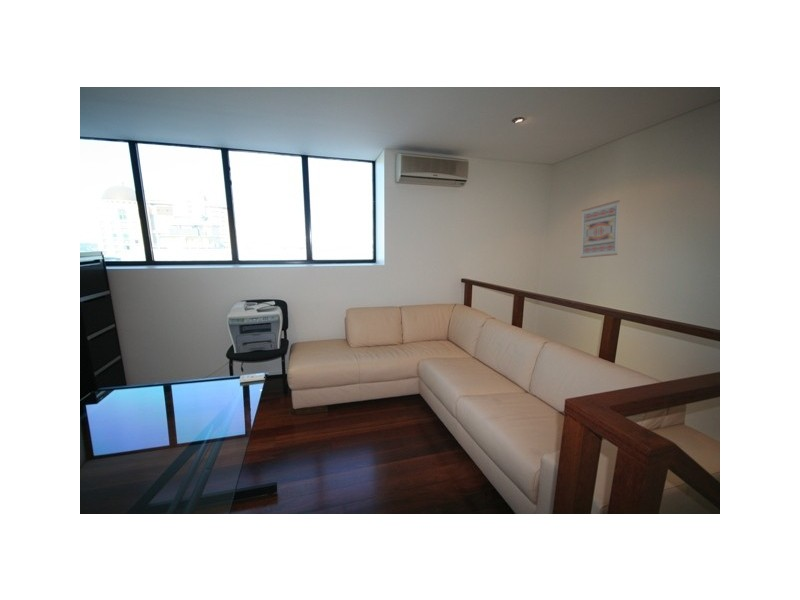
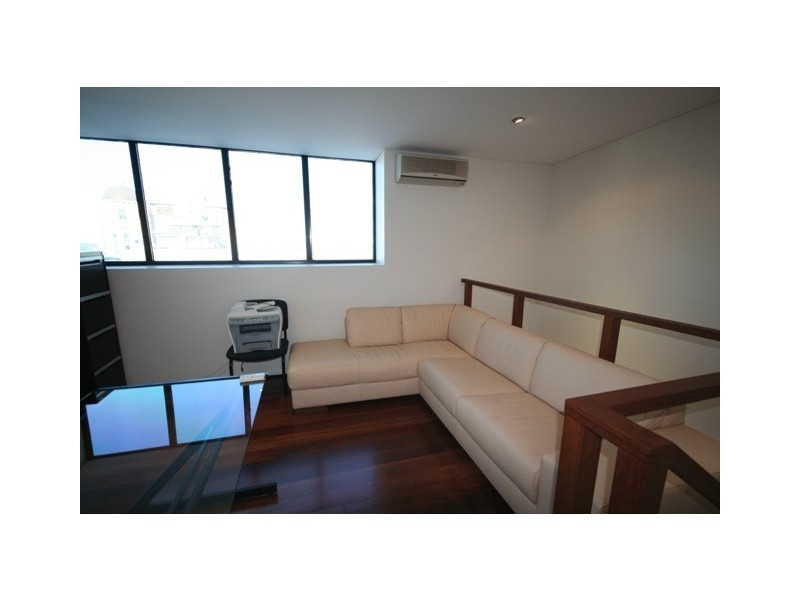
- wall art (598, 231)
